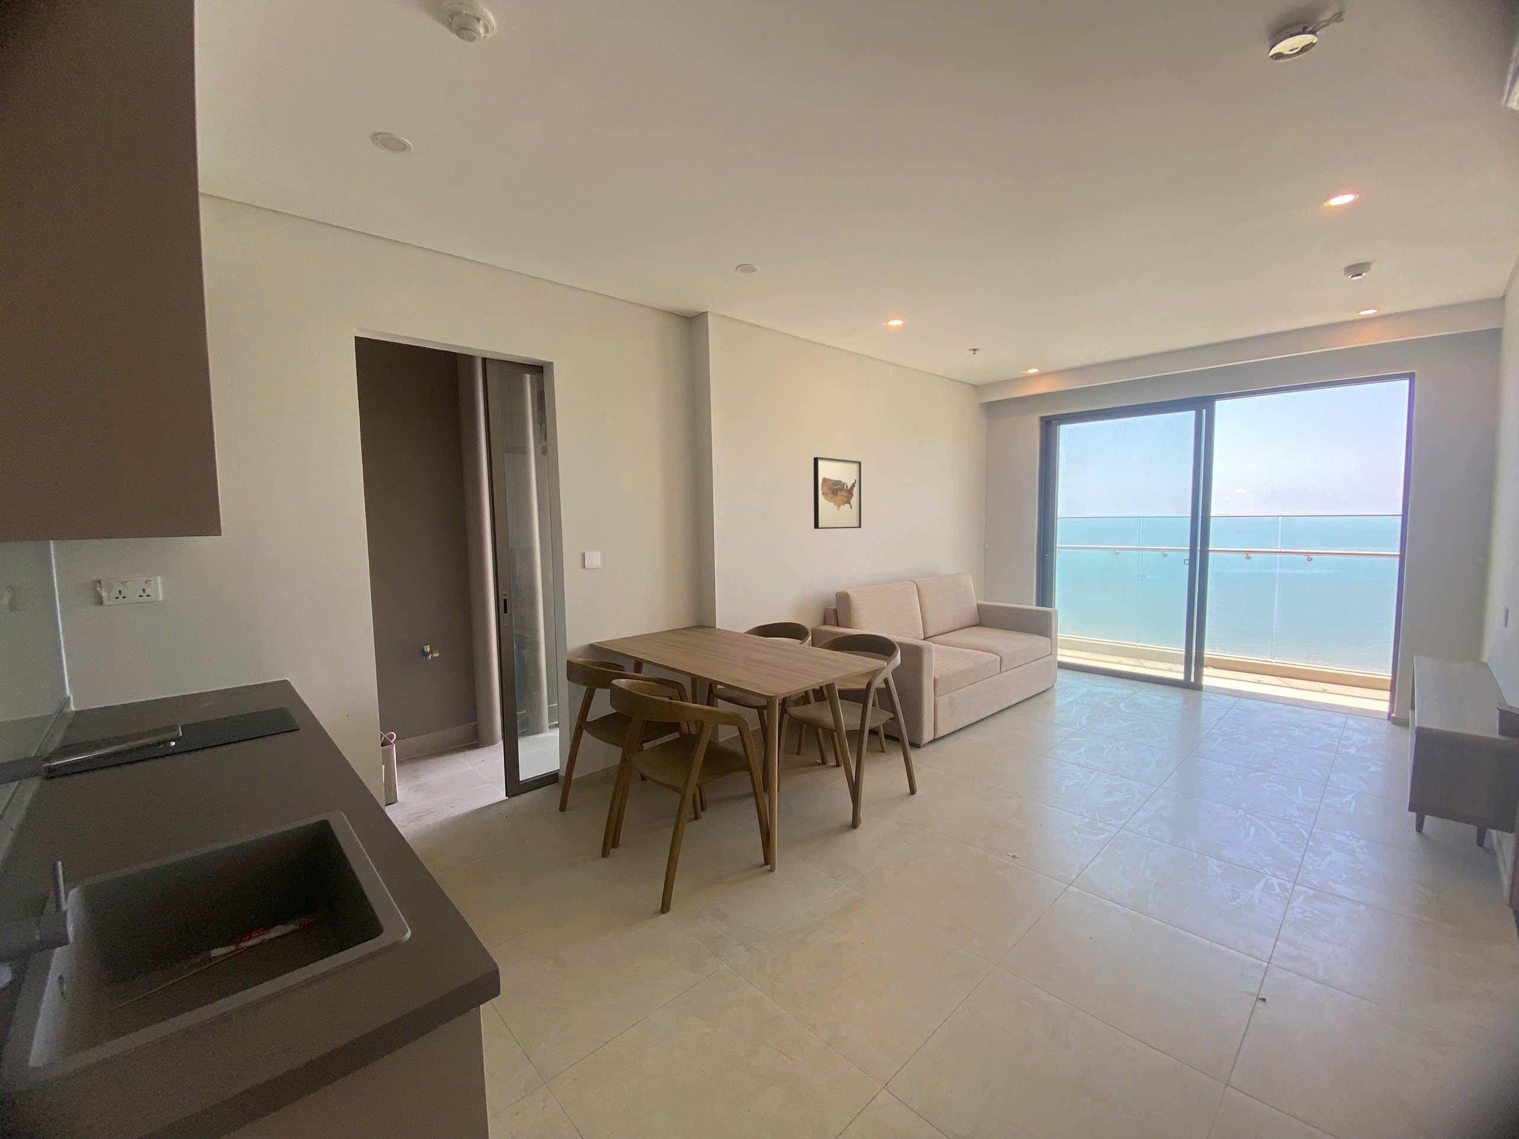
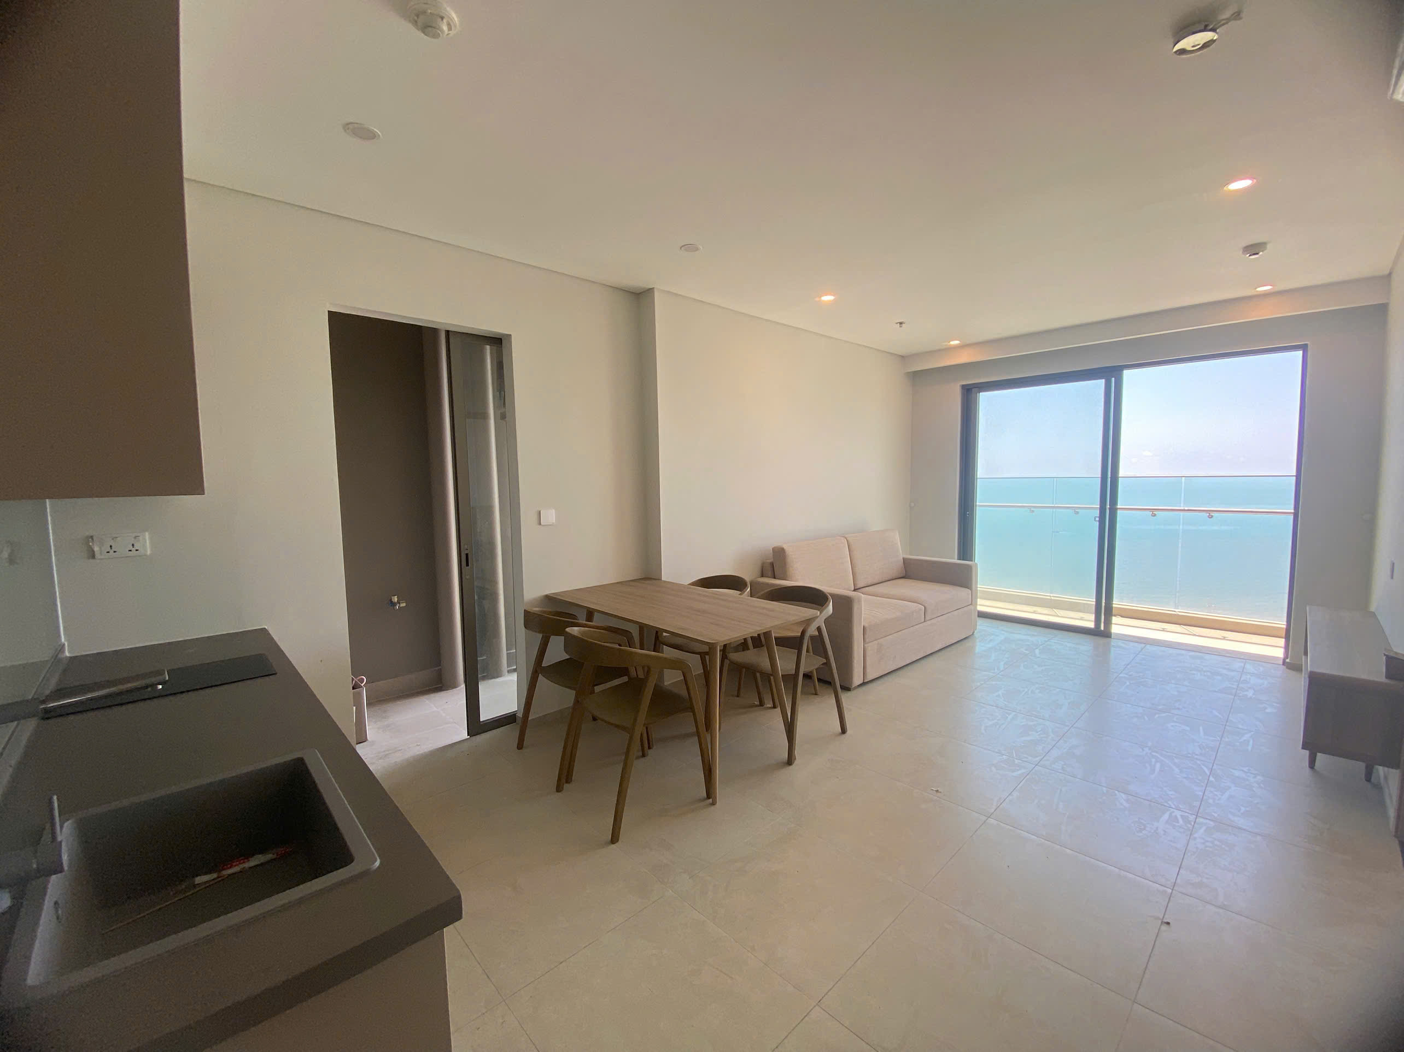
- wall art (838, 494)
